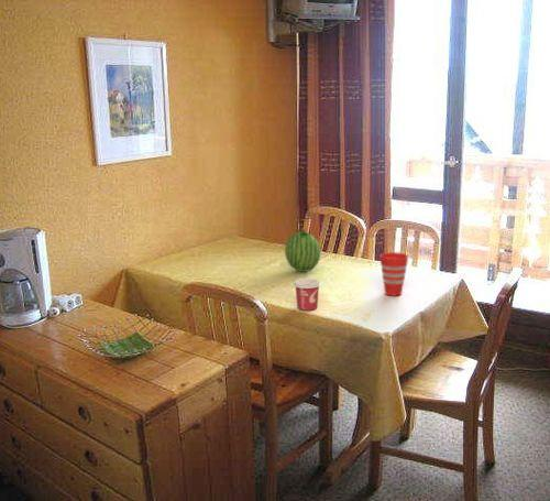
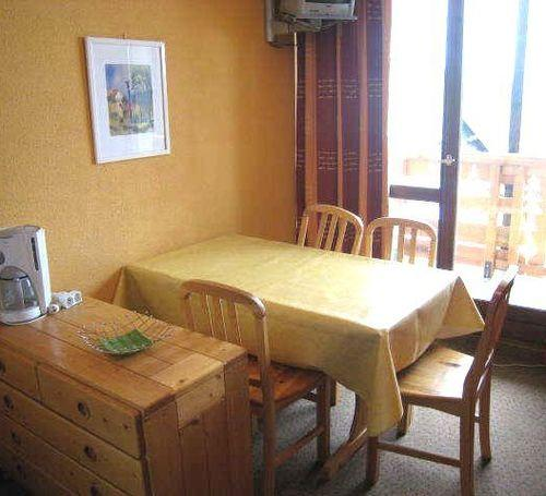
- cup (307, 294)
- cup (393, 274)
- fruit (302, 249)
